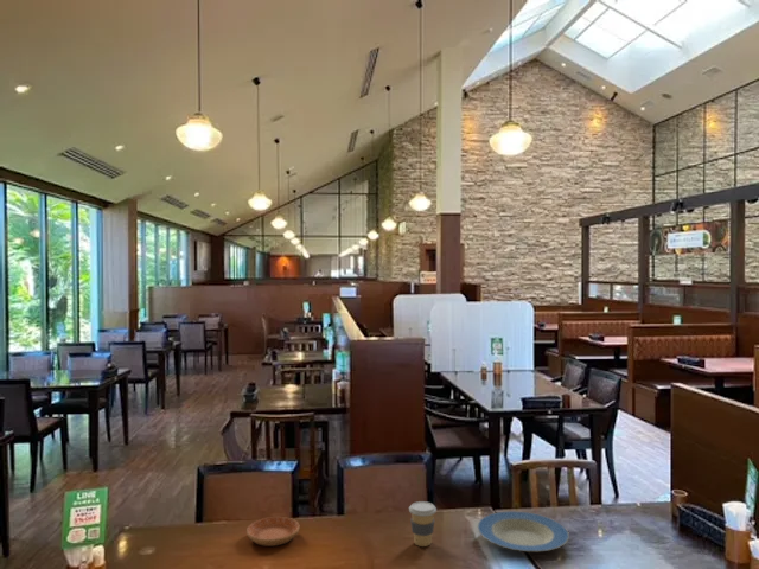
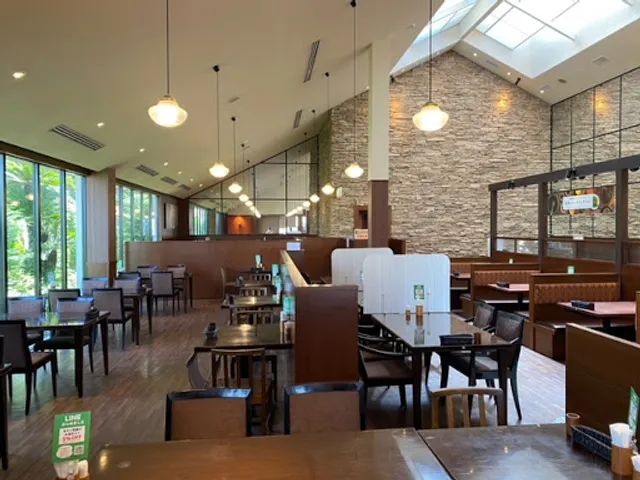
- coffee cup (422, 524)
- plate (522, 535)
- saucer (273, 531)
